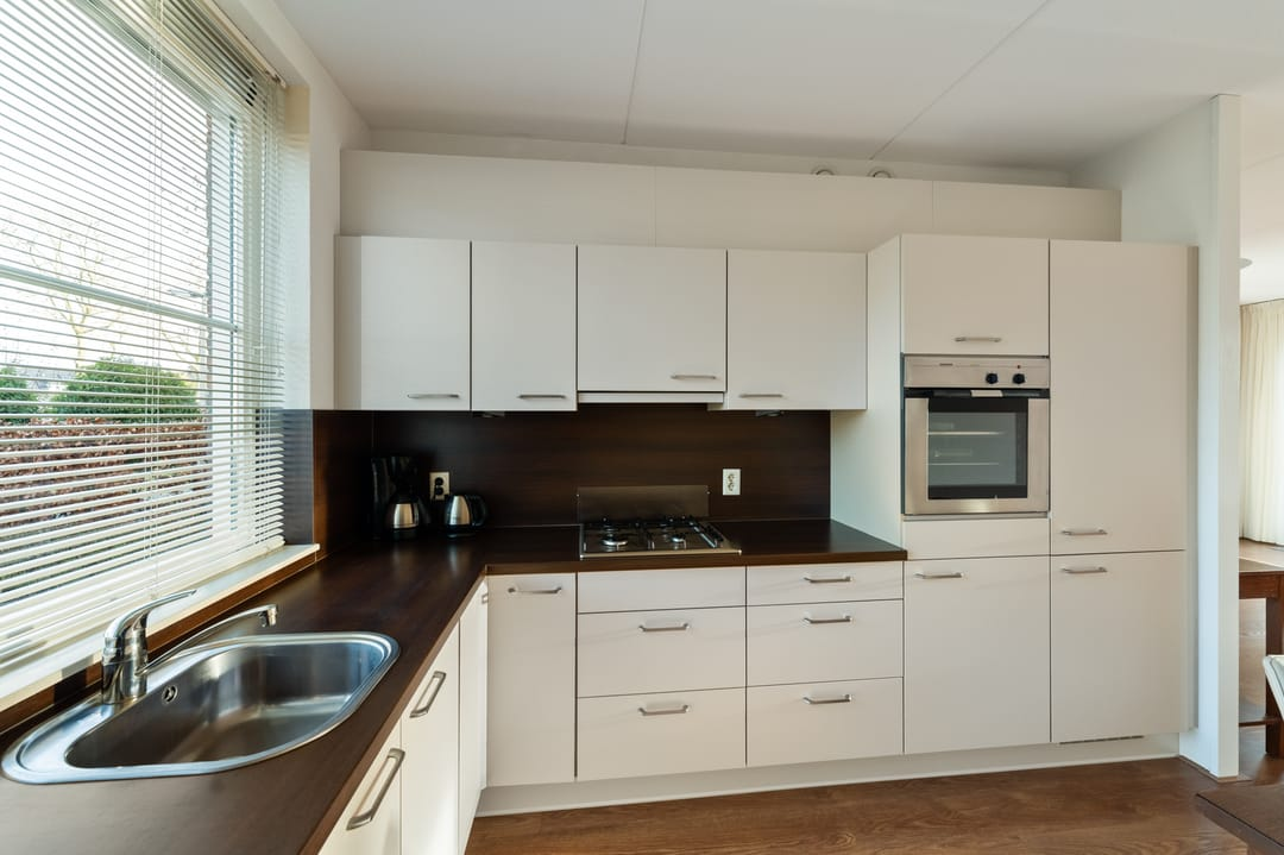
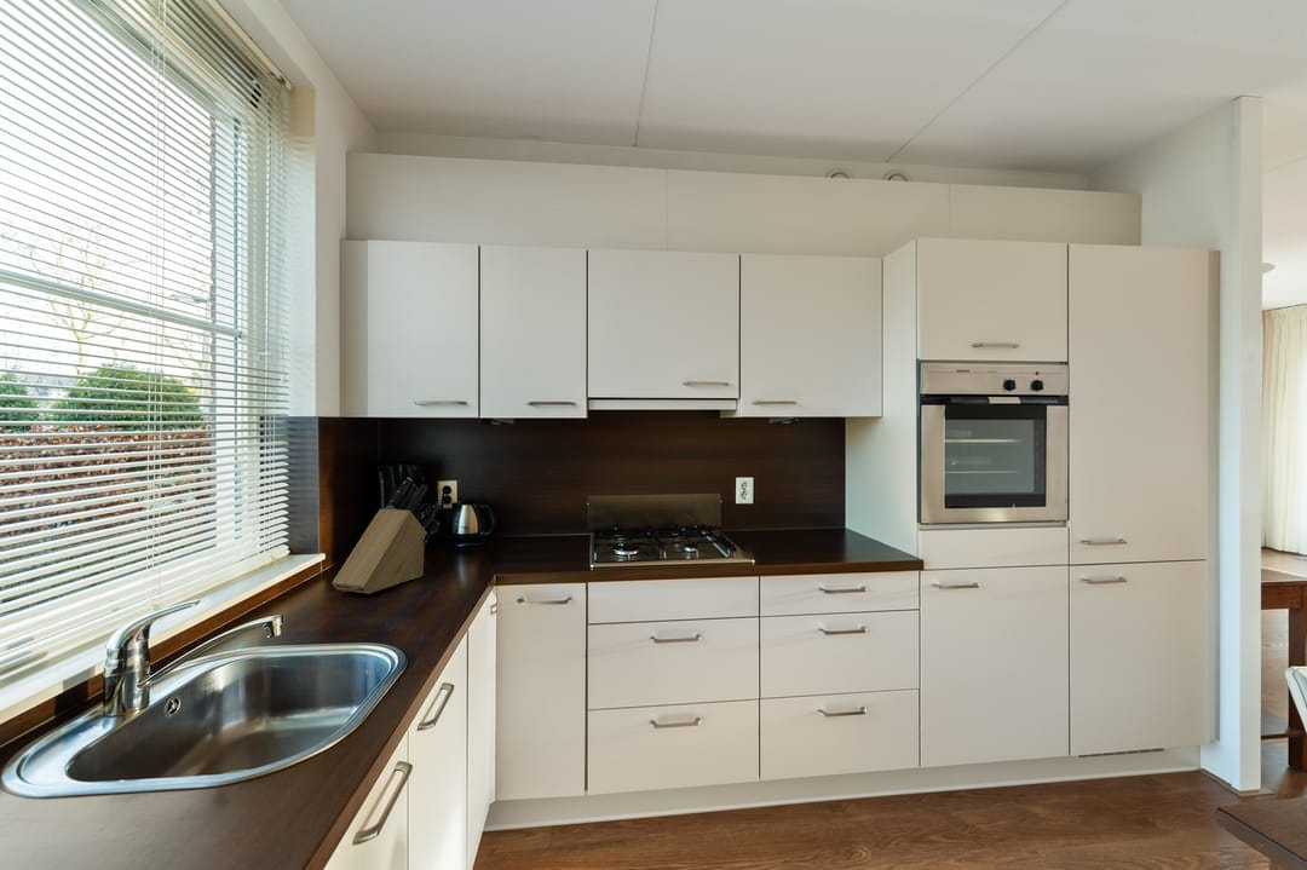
+ knife block (391, 530)
